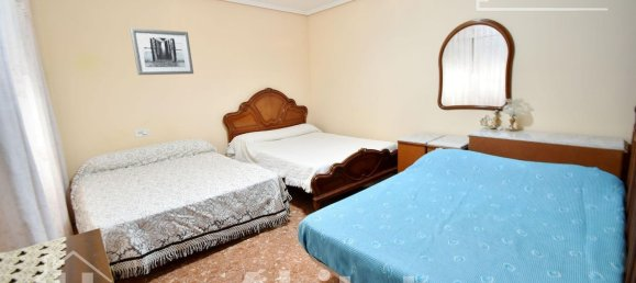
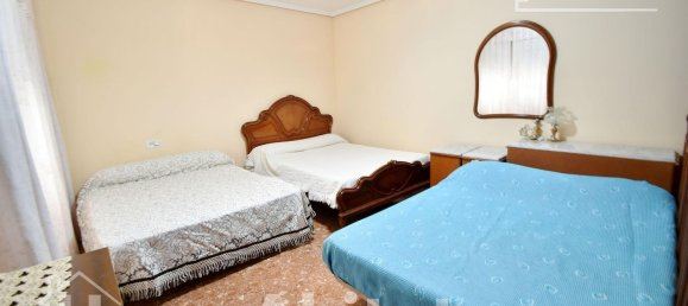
- wall art (164, 52)
